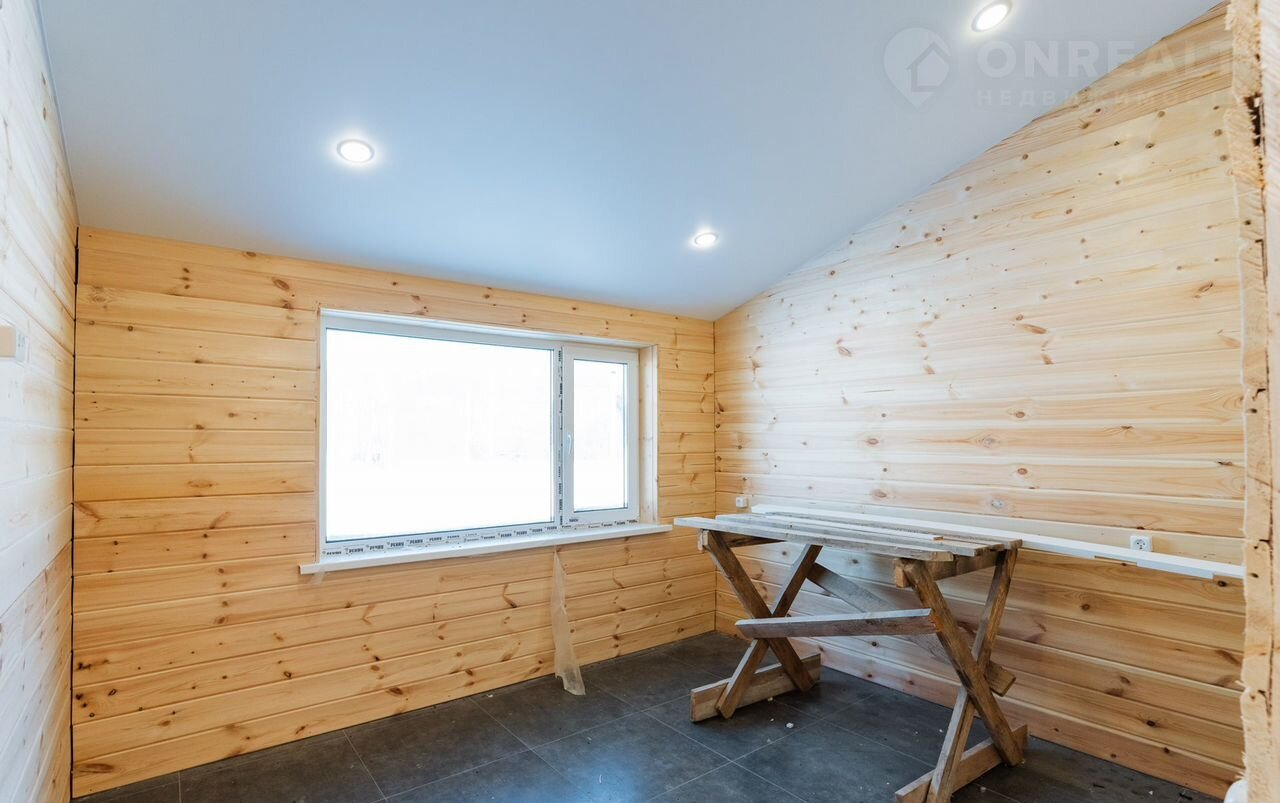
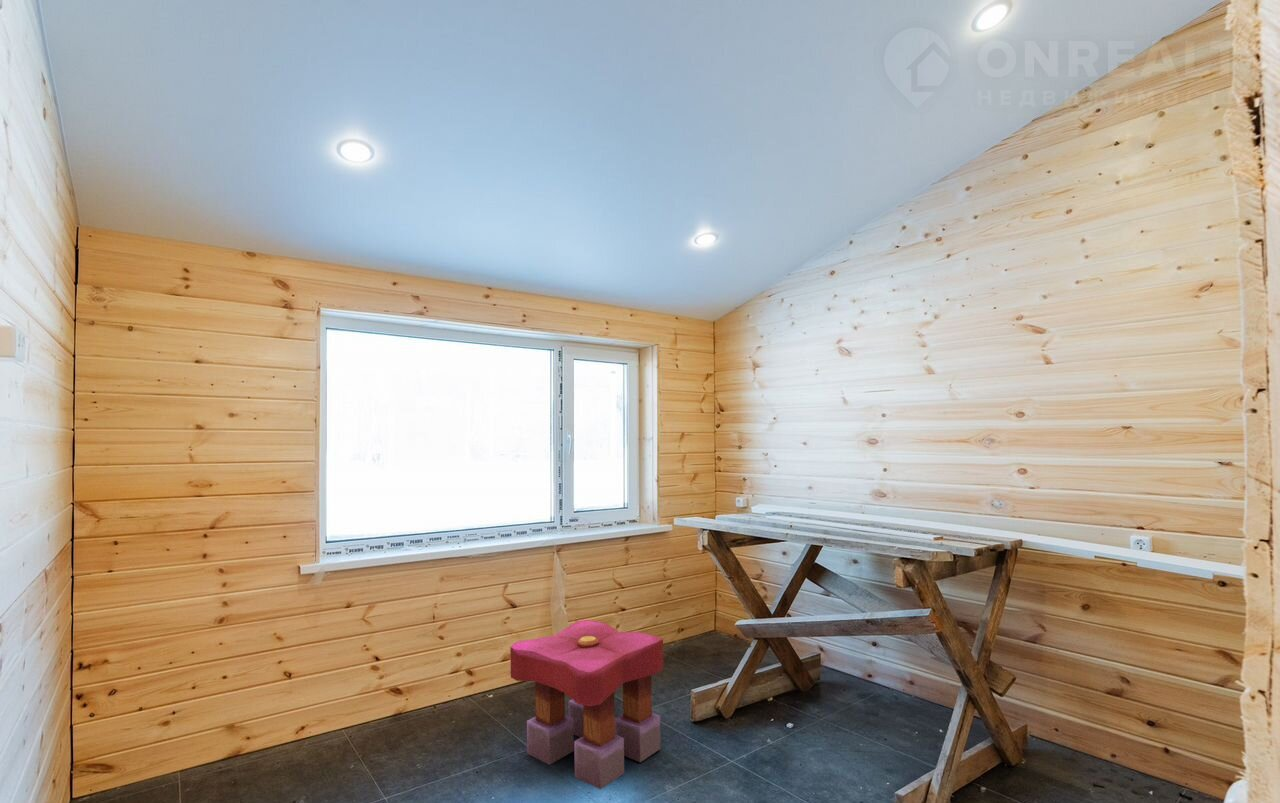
+ stool (587, 695)
